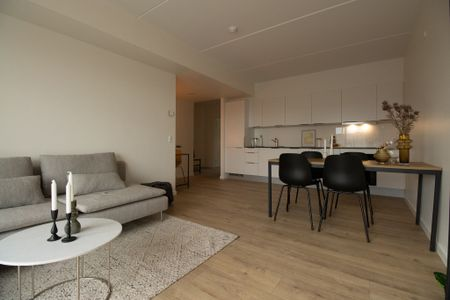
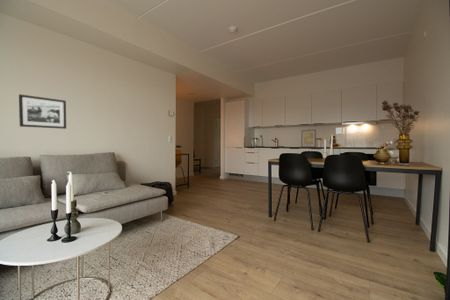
+ picture frame (44, 112)
